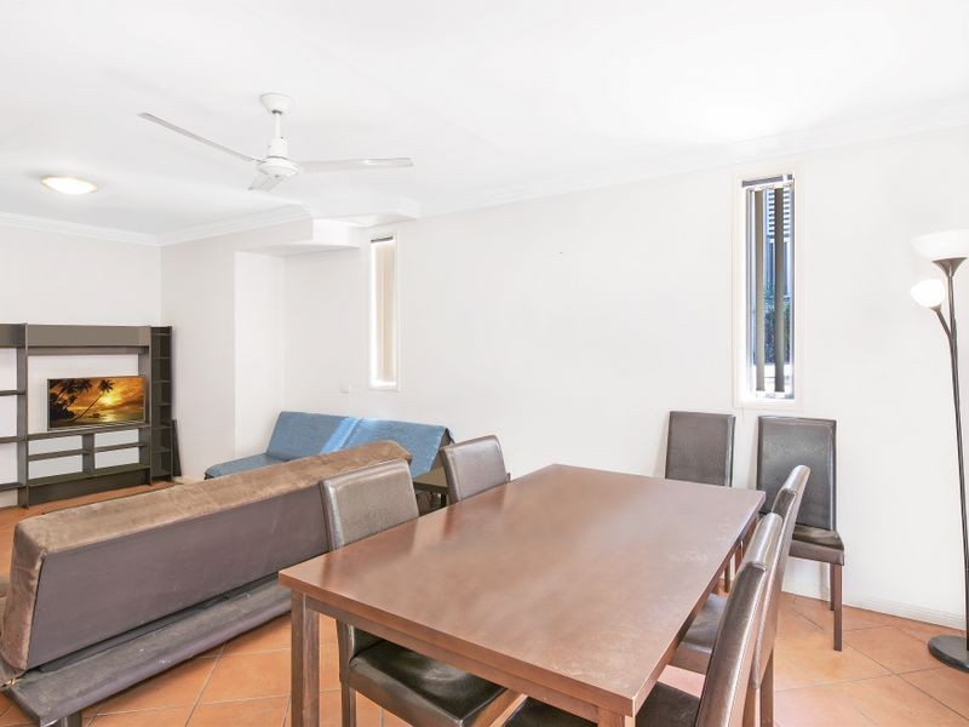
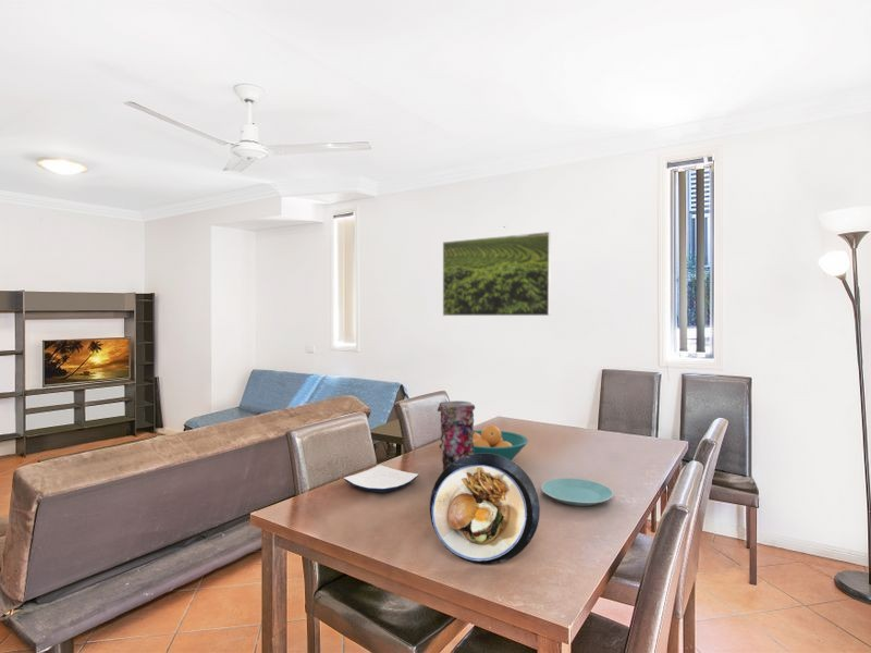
+ plate (482, 506)
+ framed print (493, 276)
+ vase (456, 449)
+ fruit bowl (490, 446)
+ plate (576, 493)
+ plate (381, 479)
